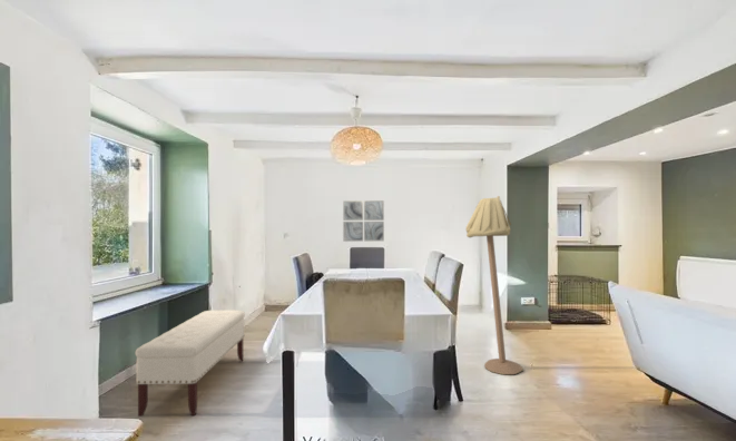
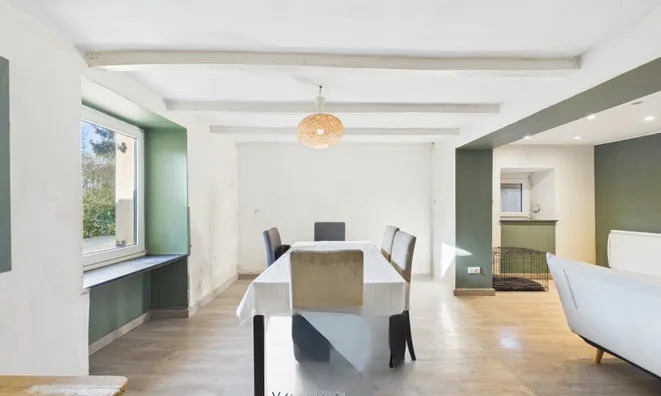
- bench (199, 354)
- floor lamp (492, 282)
- wall art (364, 219)
